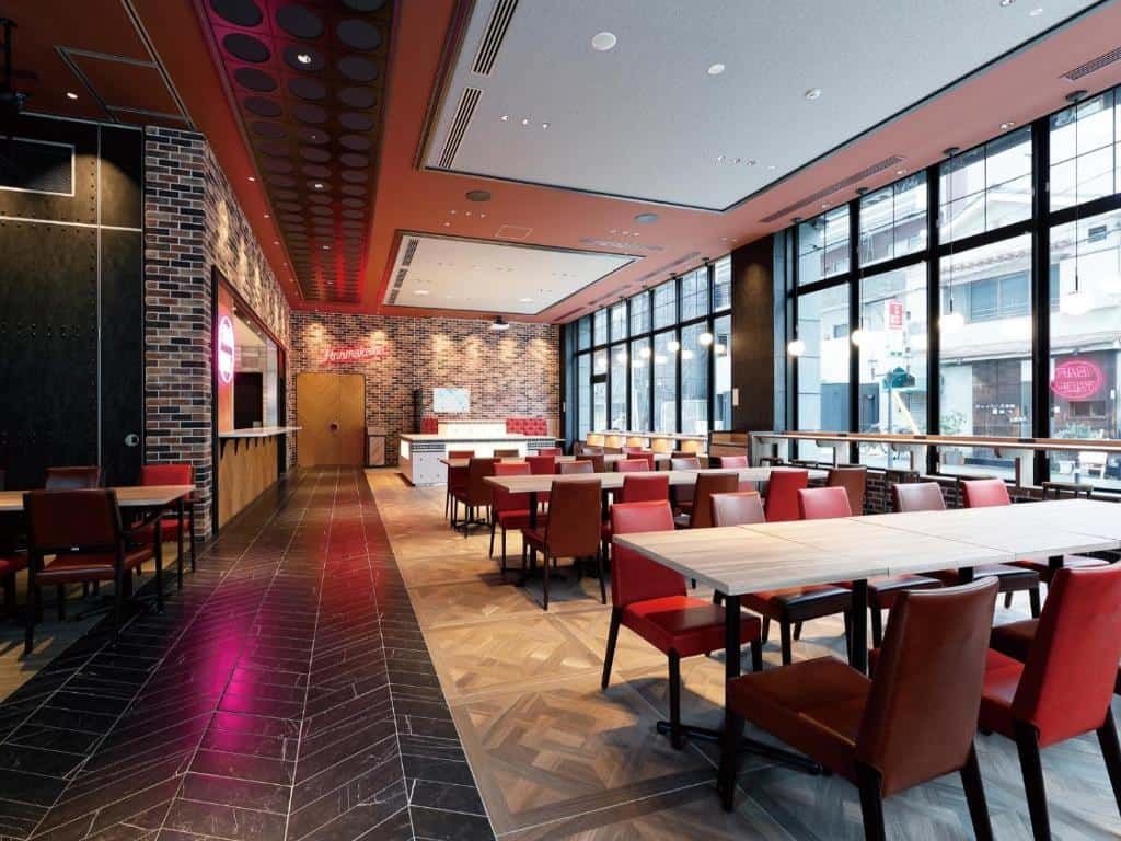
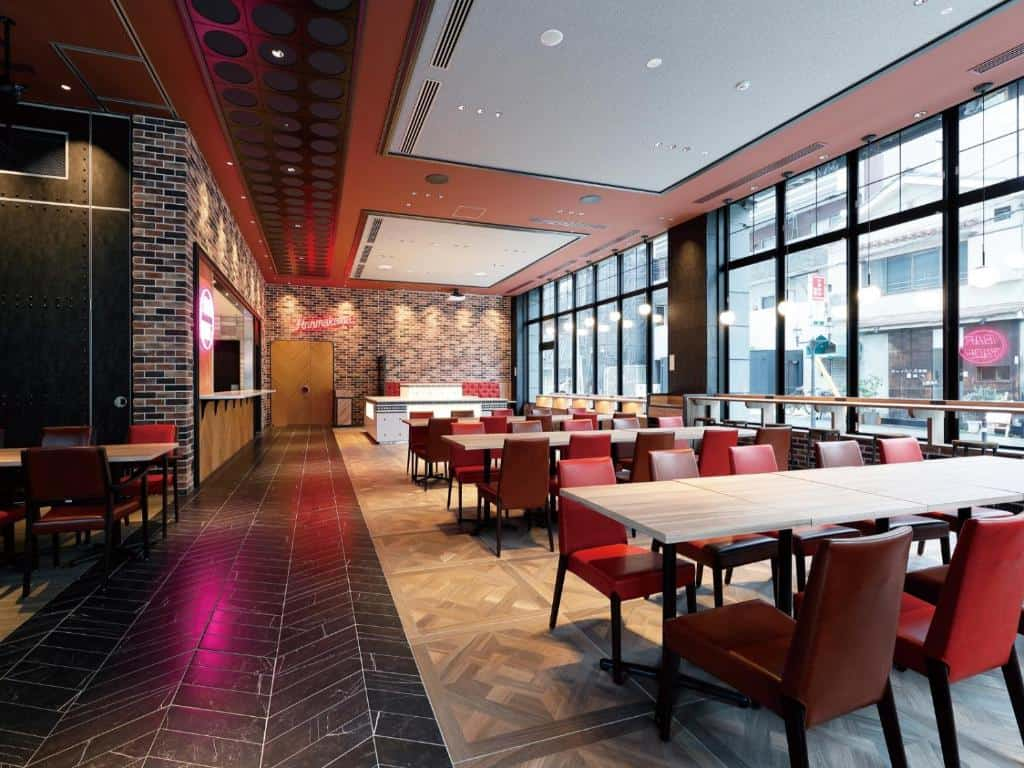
- wall art (451, 400)
